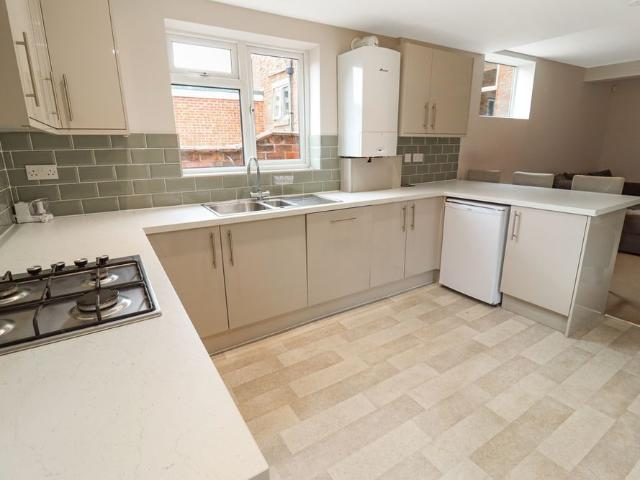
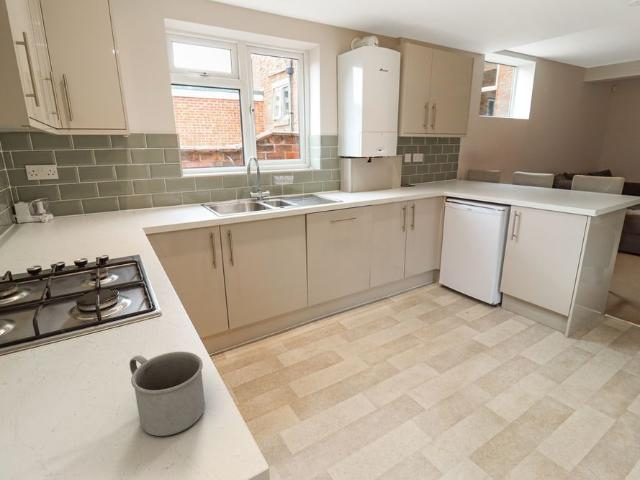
+ mug (166, 389)
